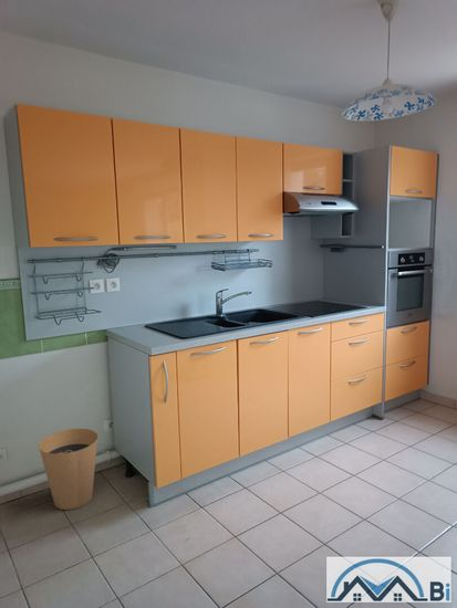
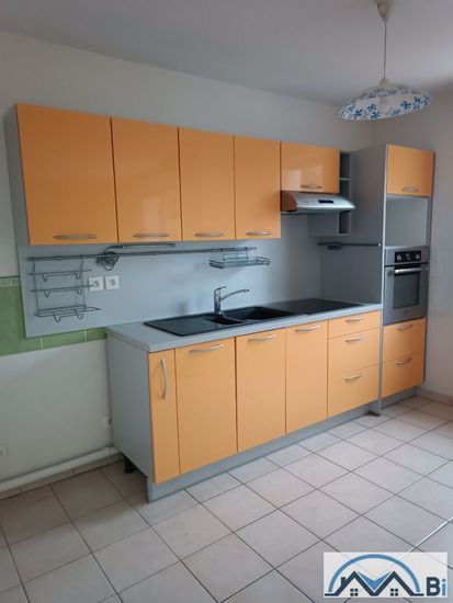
- trash can (71, 470)
